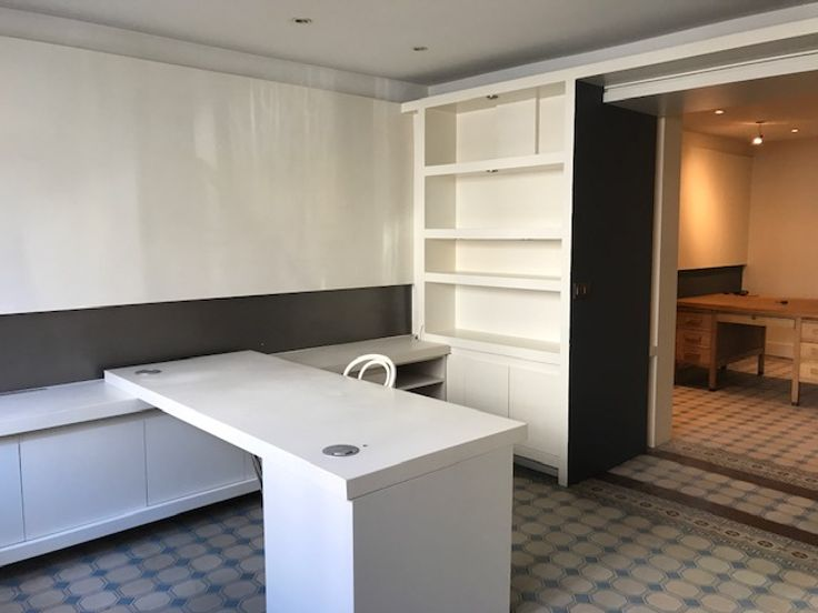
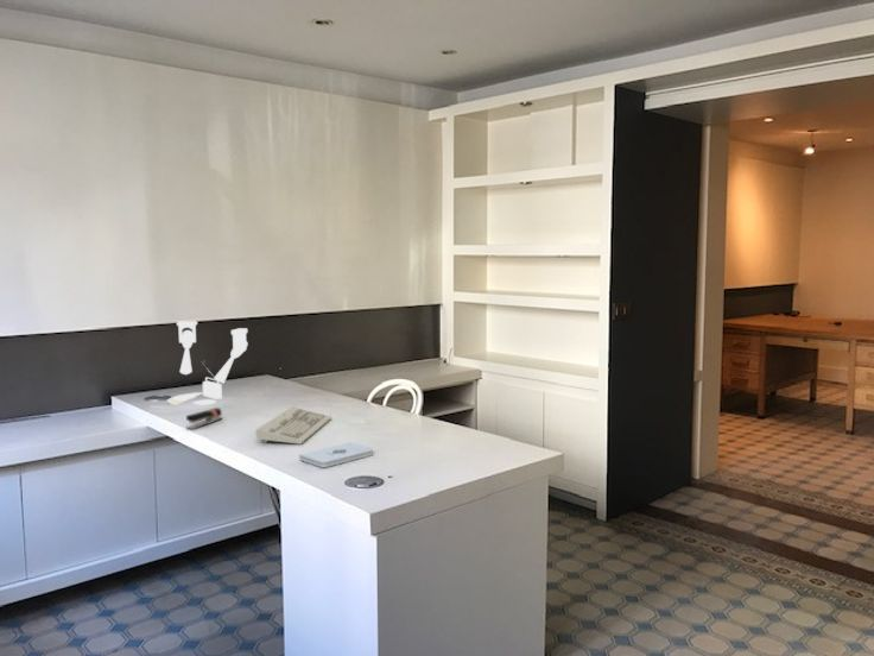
+ keyboard (296, 424)
+ notepad (337, 454)
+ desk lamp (202, 362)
+ stapler (204, 417)
